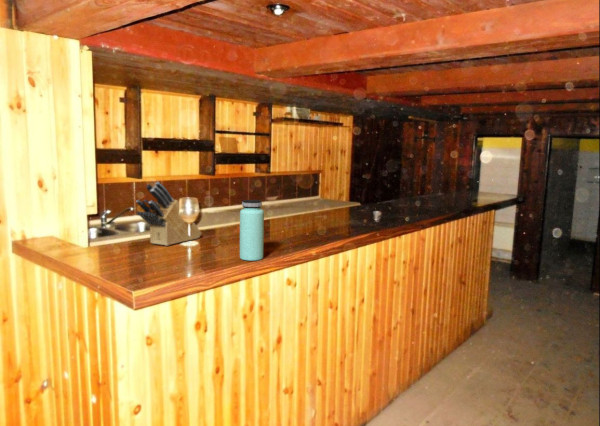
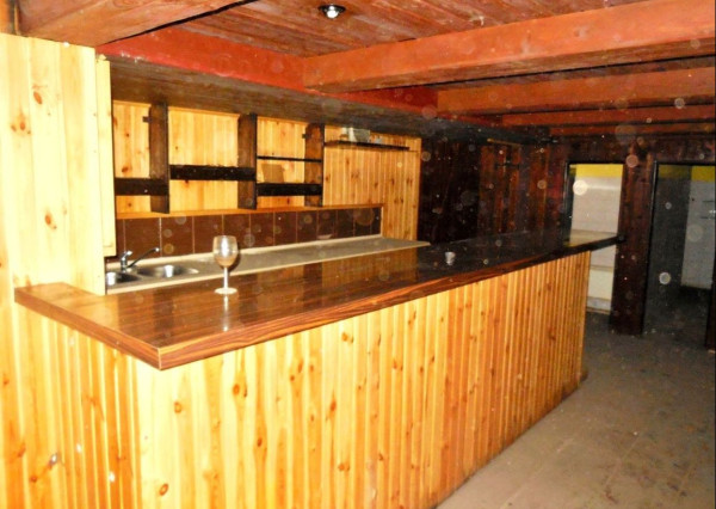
- knife block (170, 211)
- bottle (251, 229)
